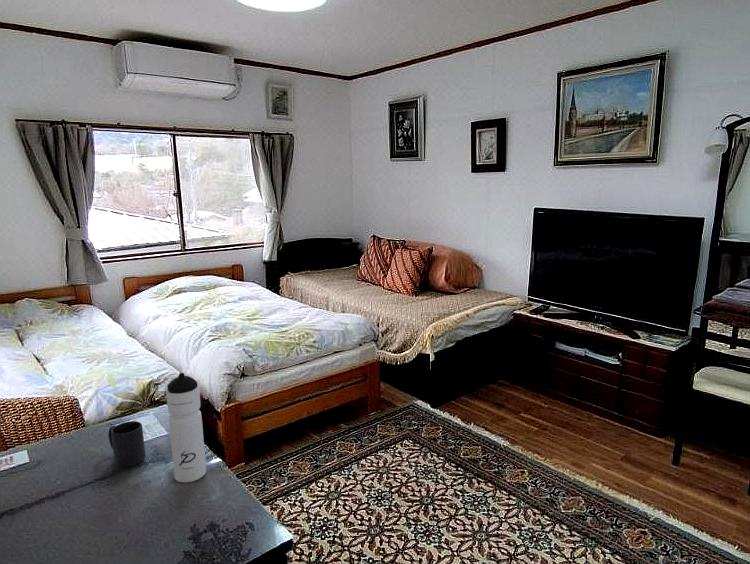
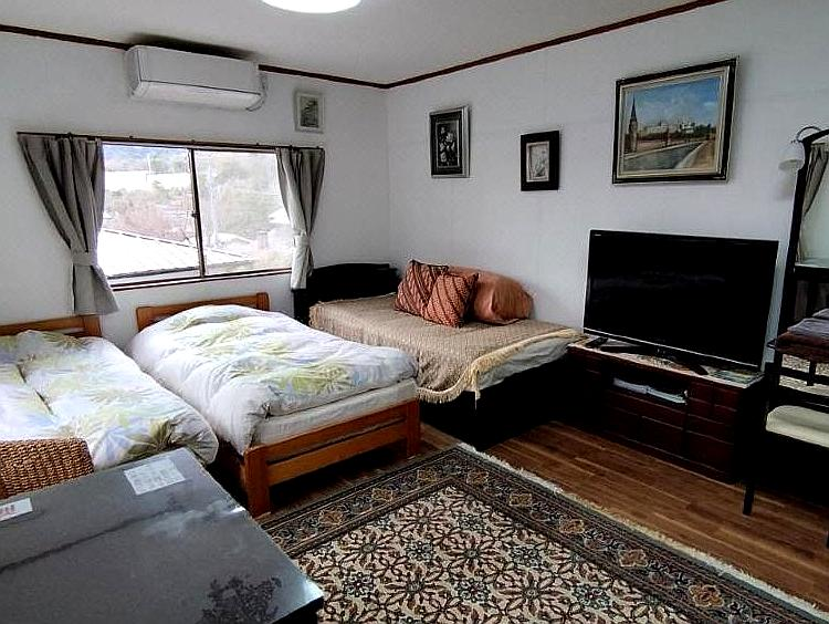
- water bottle (186, 424)
- mug (123, 442)
